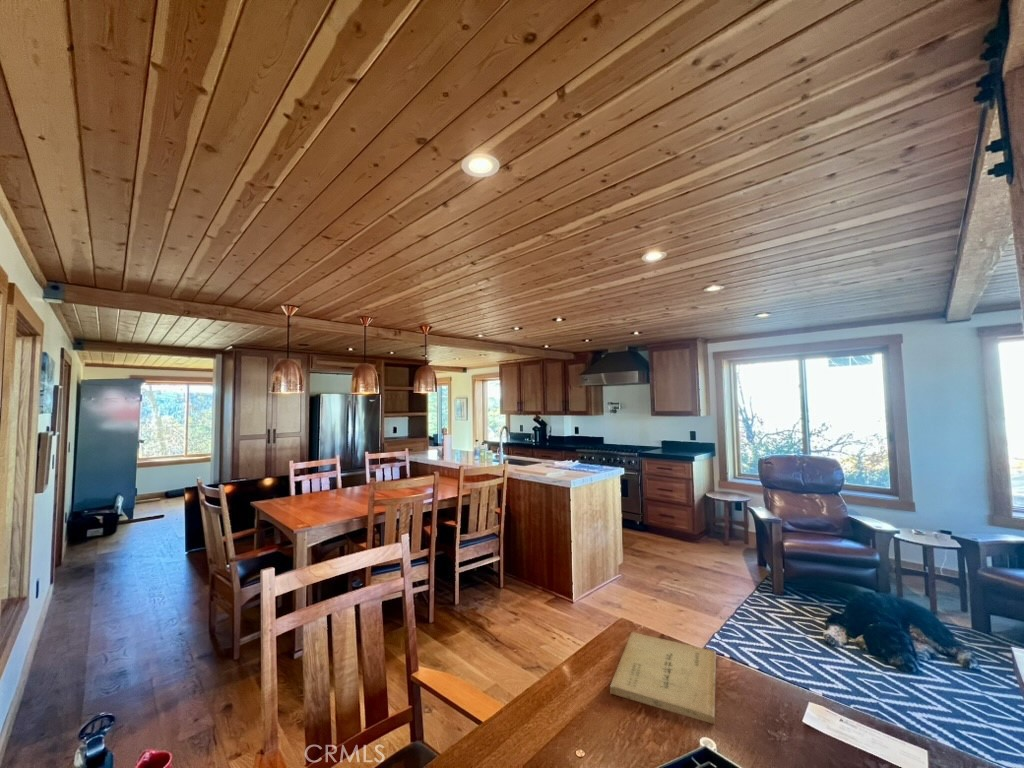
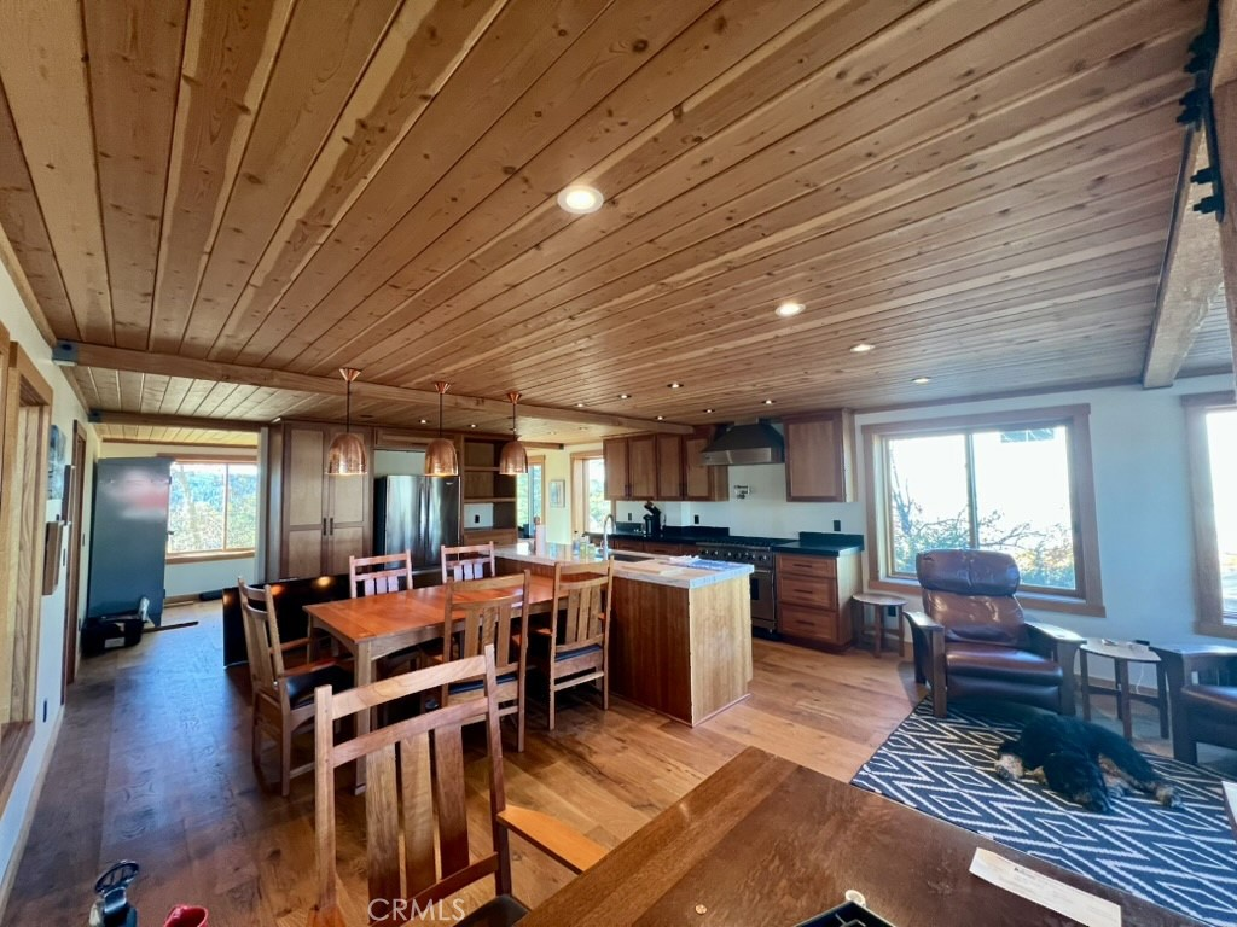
- book (666, 670)
